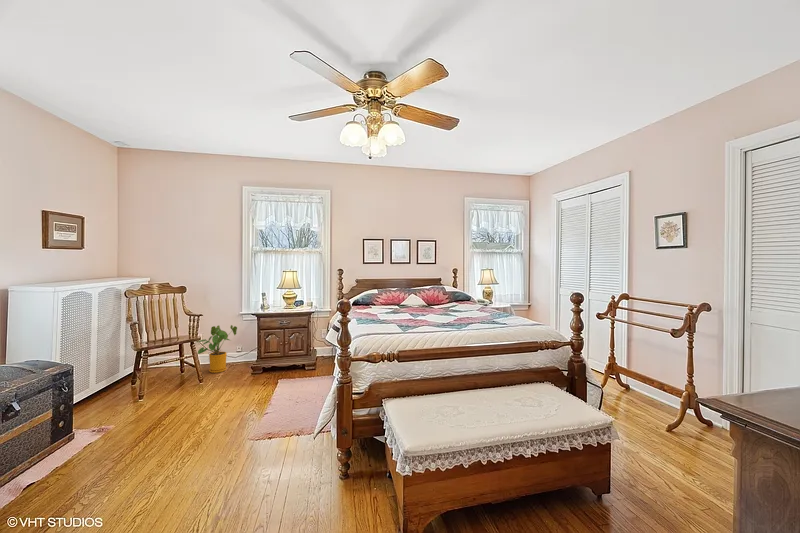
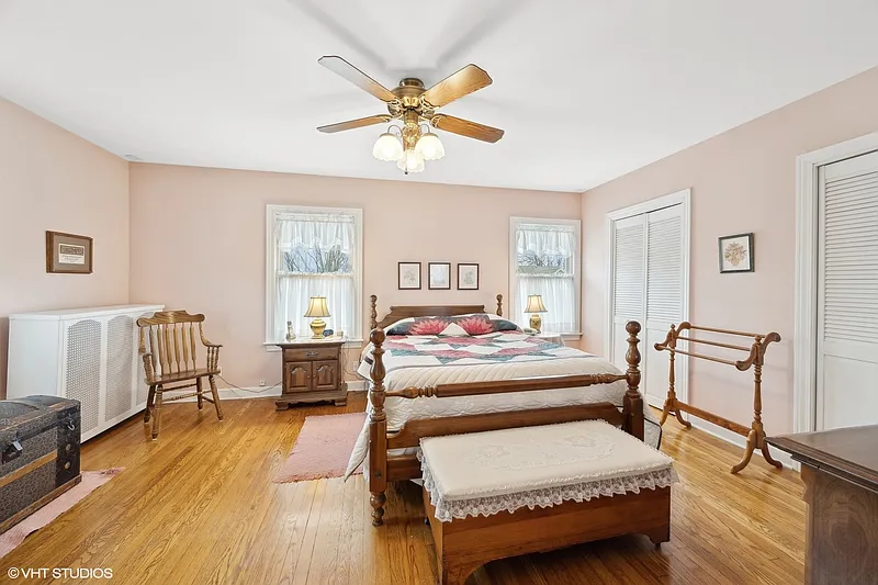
- house plant (217, 348)
